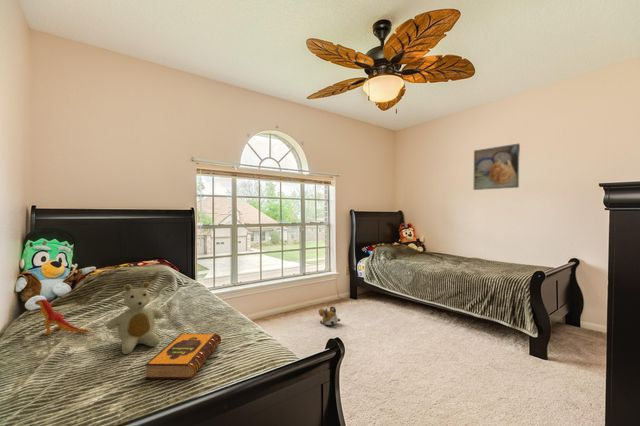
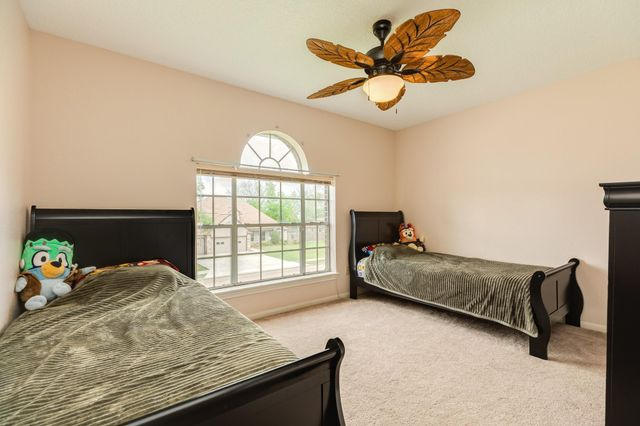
- stuffed bear (138, 314)
- hardback book (187, 353)
- toy dinosaur (62, 315)
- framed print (495, 168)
- plush toy (327, 315)
